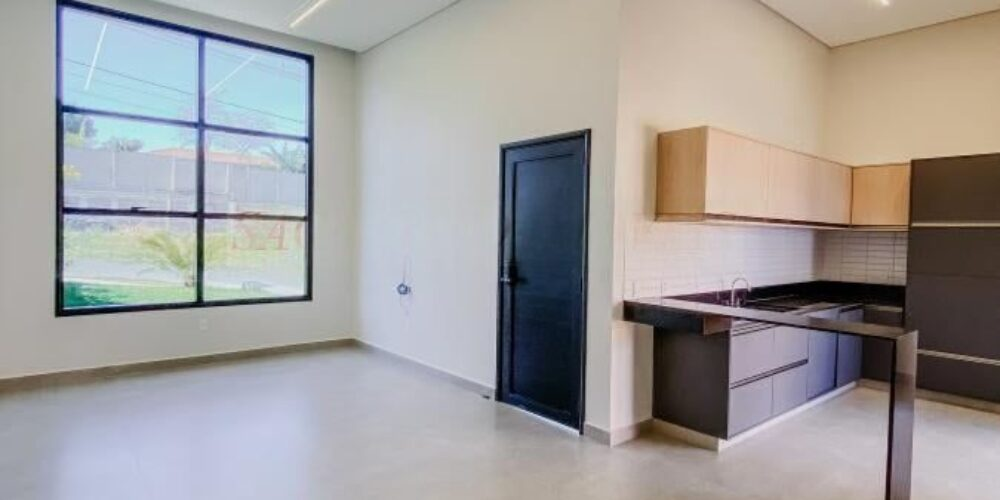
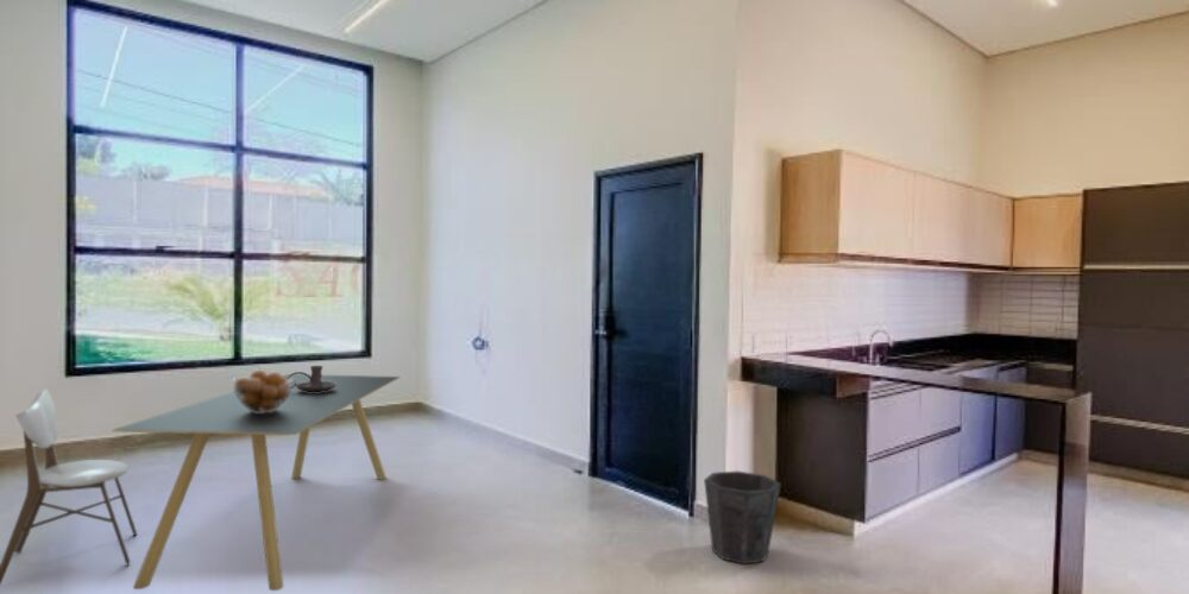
+ candle holder (312, 378)
+ waste bin (741, 517)
+ dining chair (73, 475)
+ dining table (294, 462)
+ fruit basket (263, 390)
